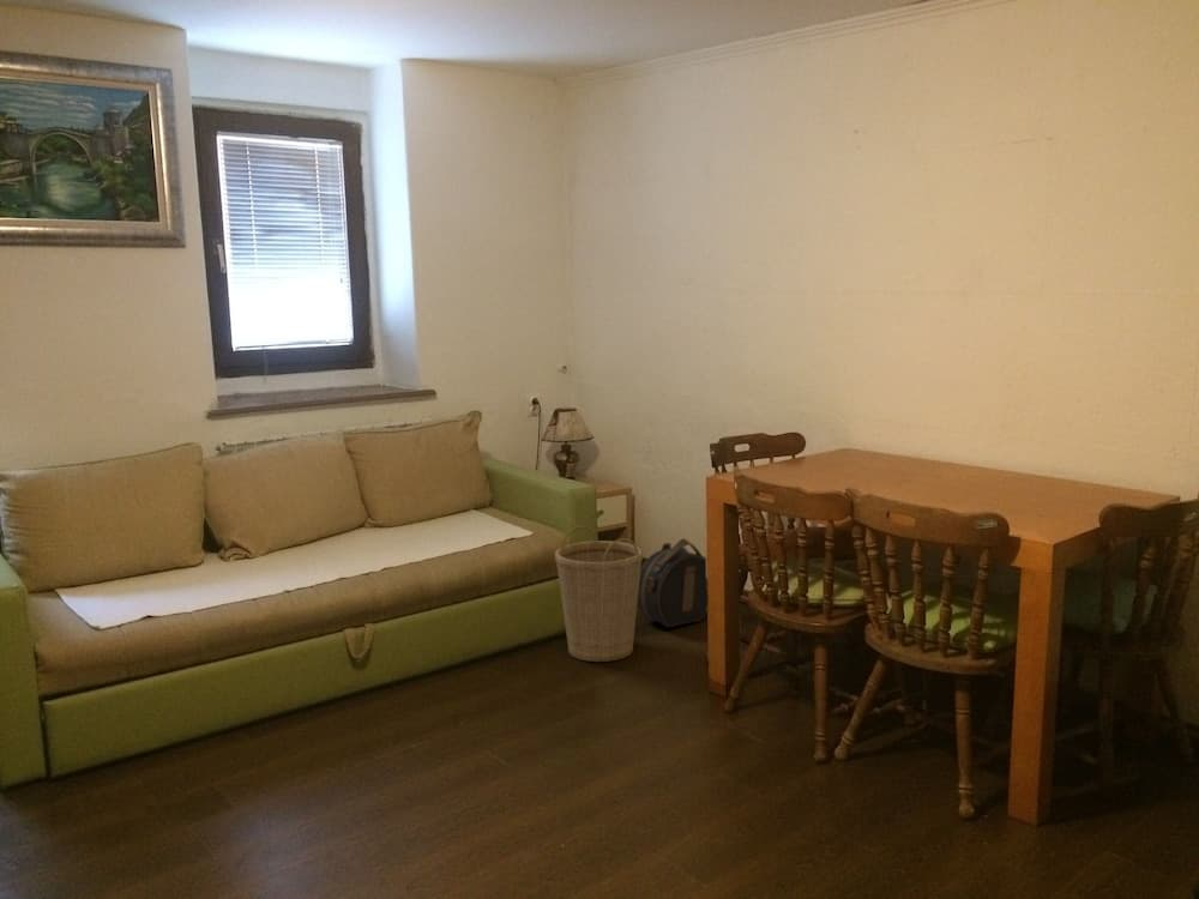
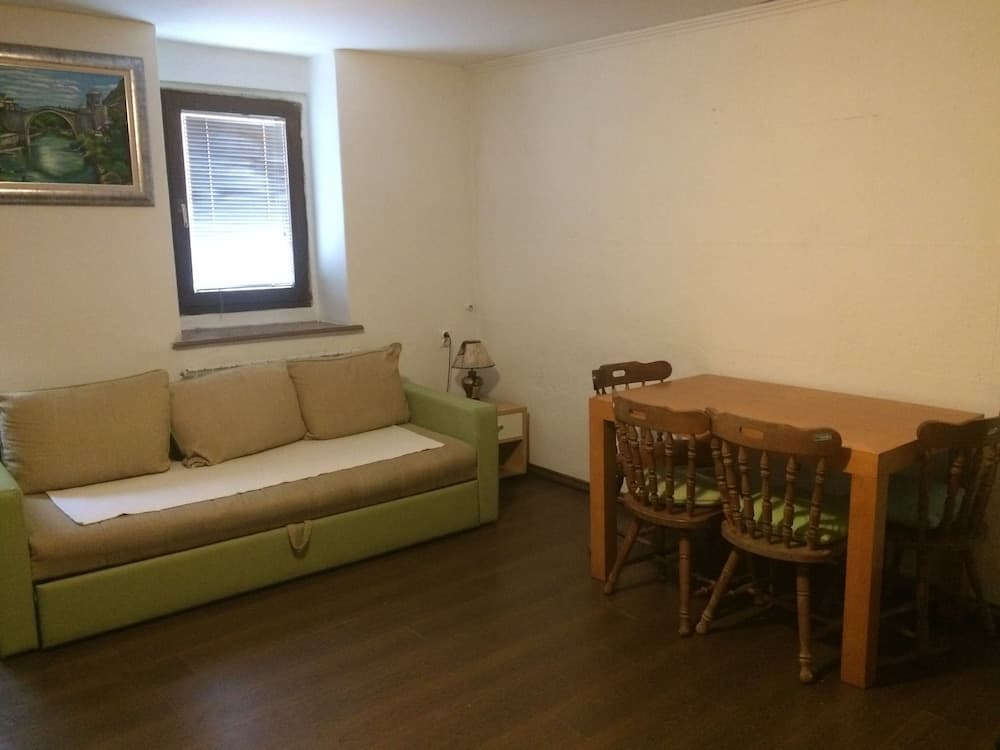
- basket (600, 591)
- hat box (675, 580)
